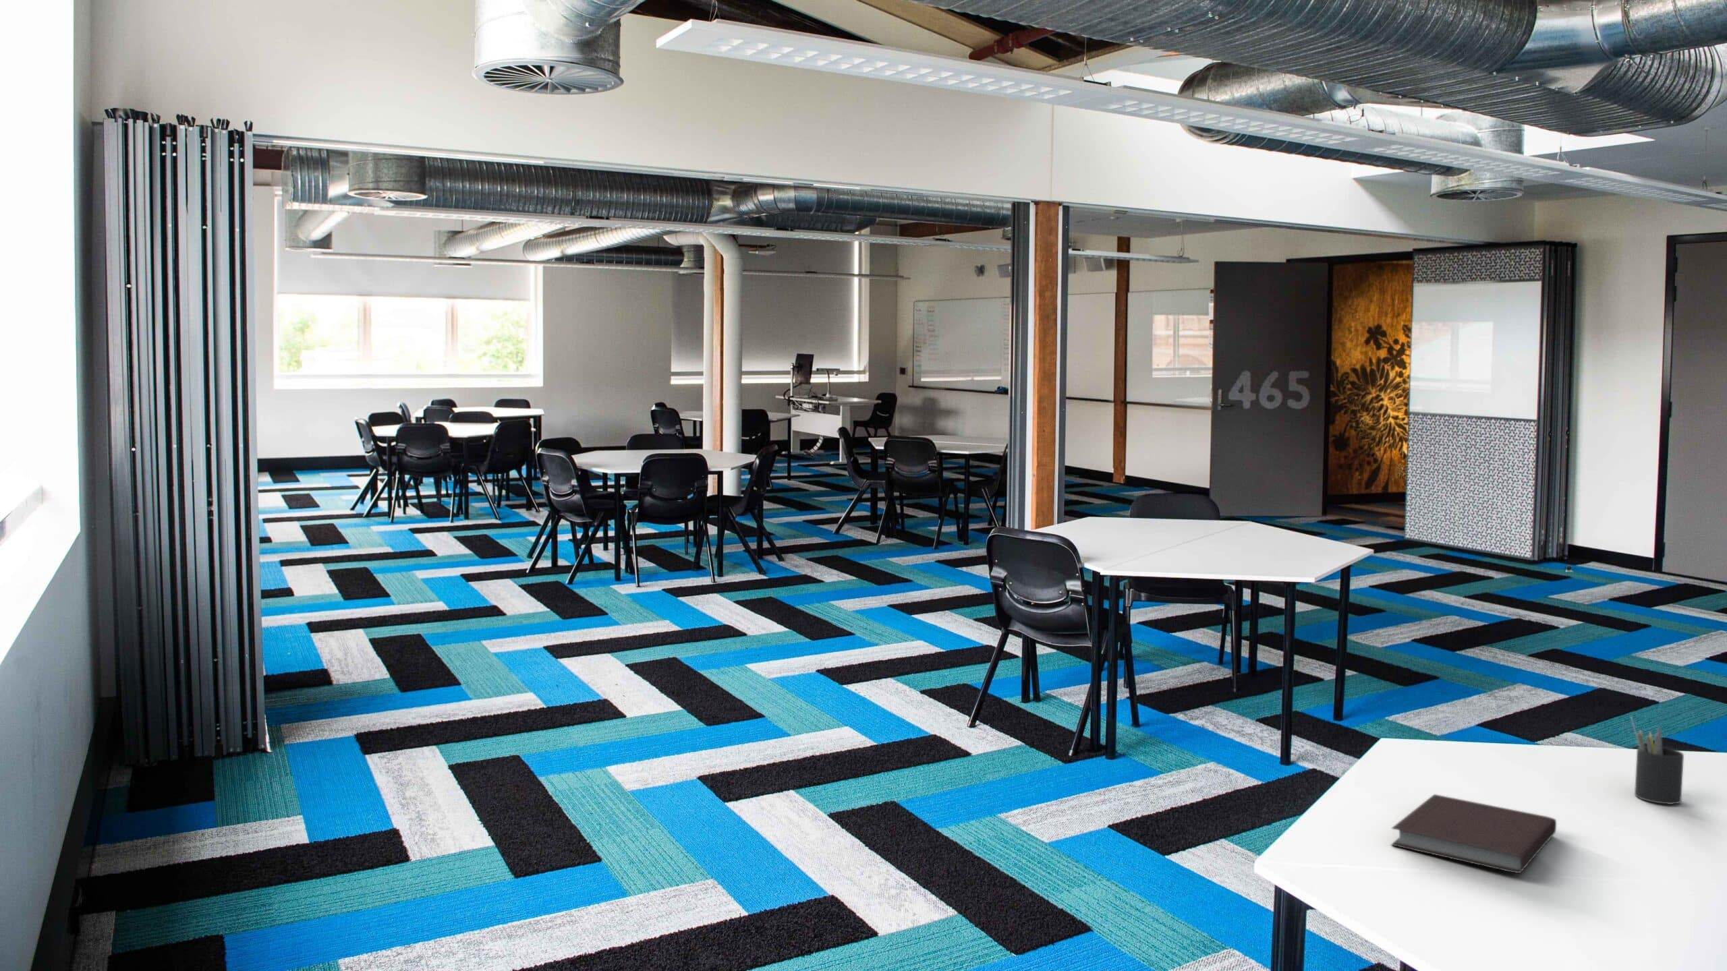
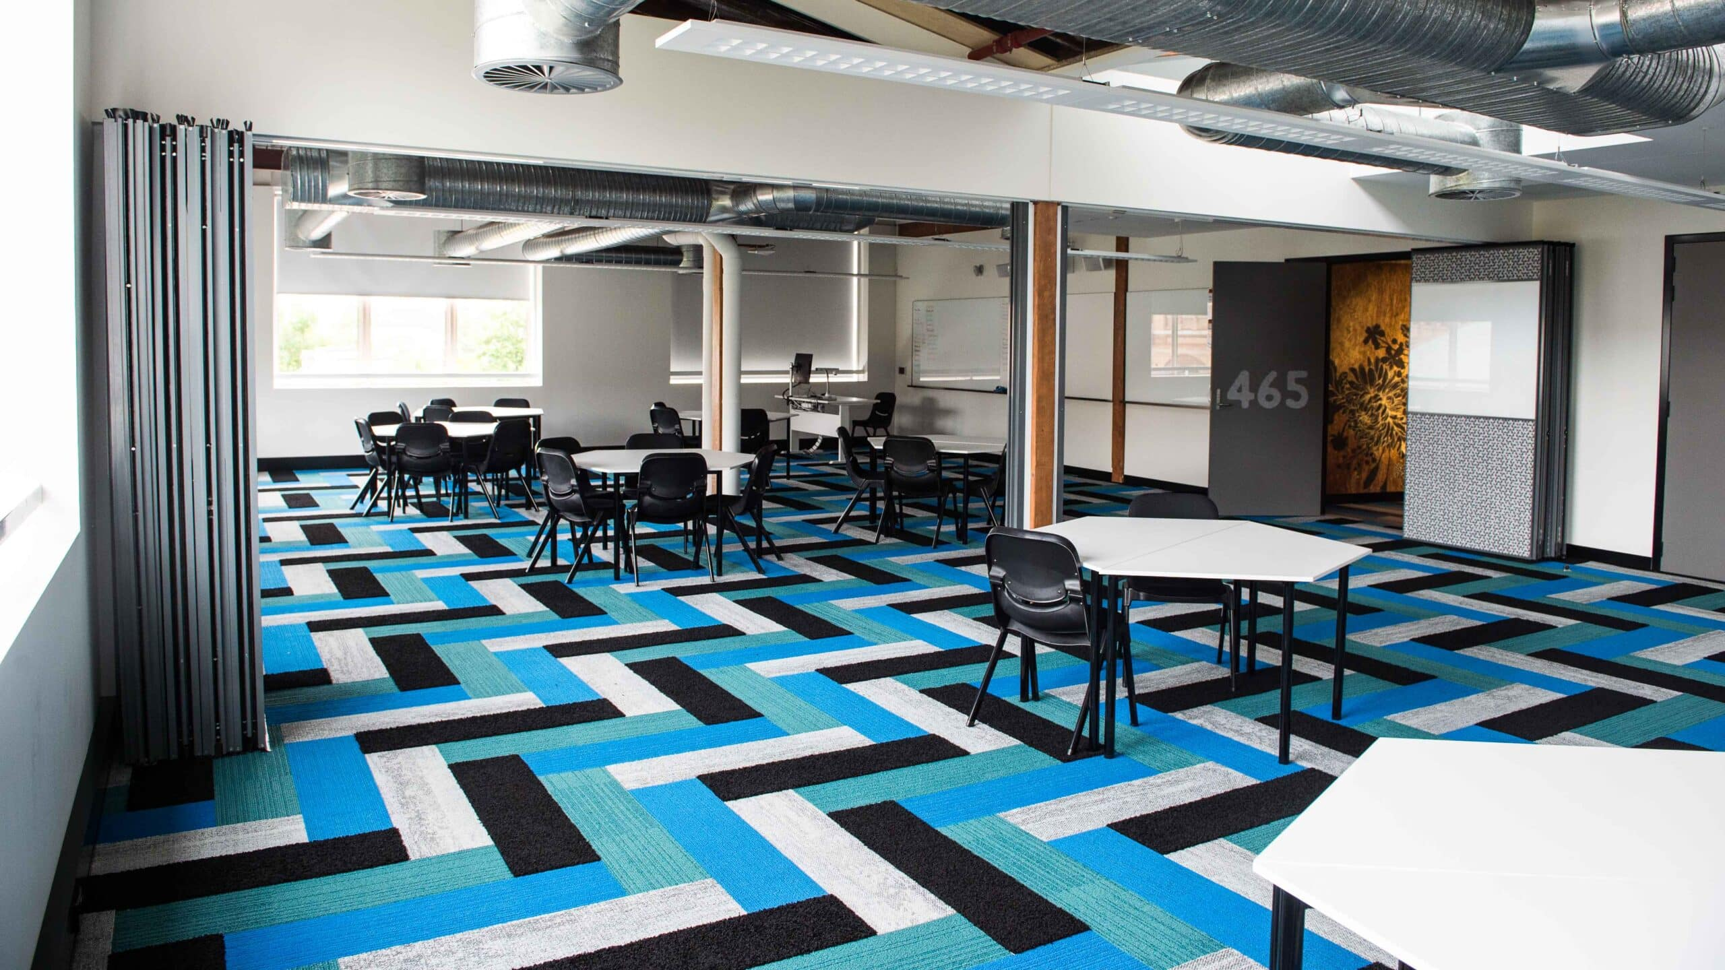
- notebook (1474, 831)
- pen holder (1656, 759)
